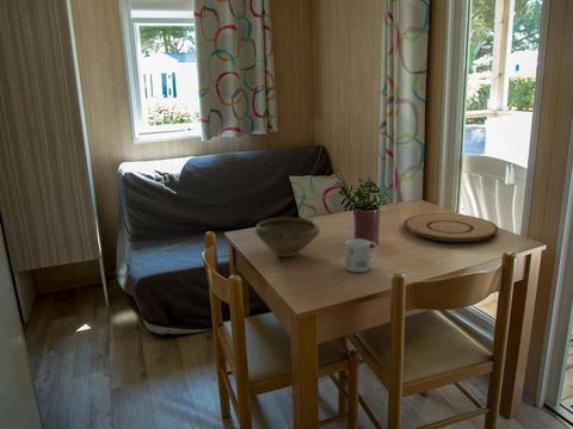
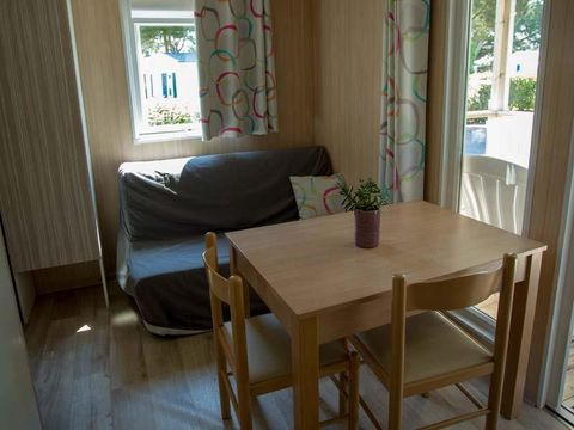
- mug (362, 254)
- plate (449, 226)
- bowl (288, 238)
